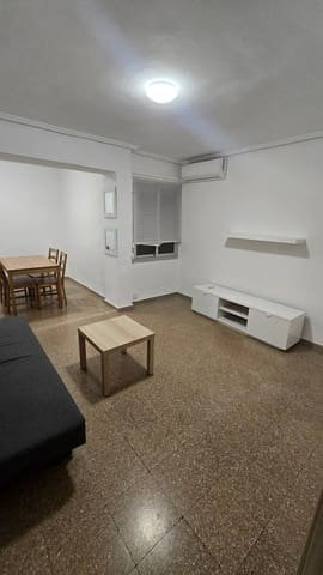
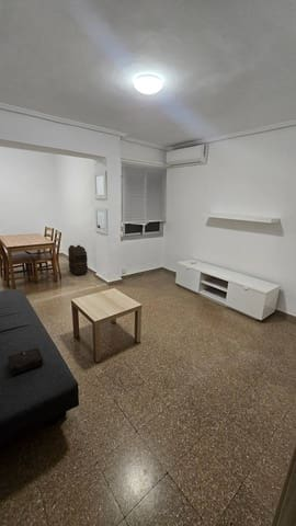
+ book (31, 358)
+ backpack (78, 259)
